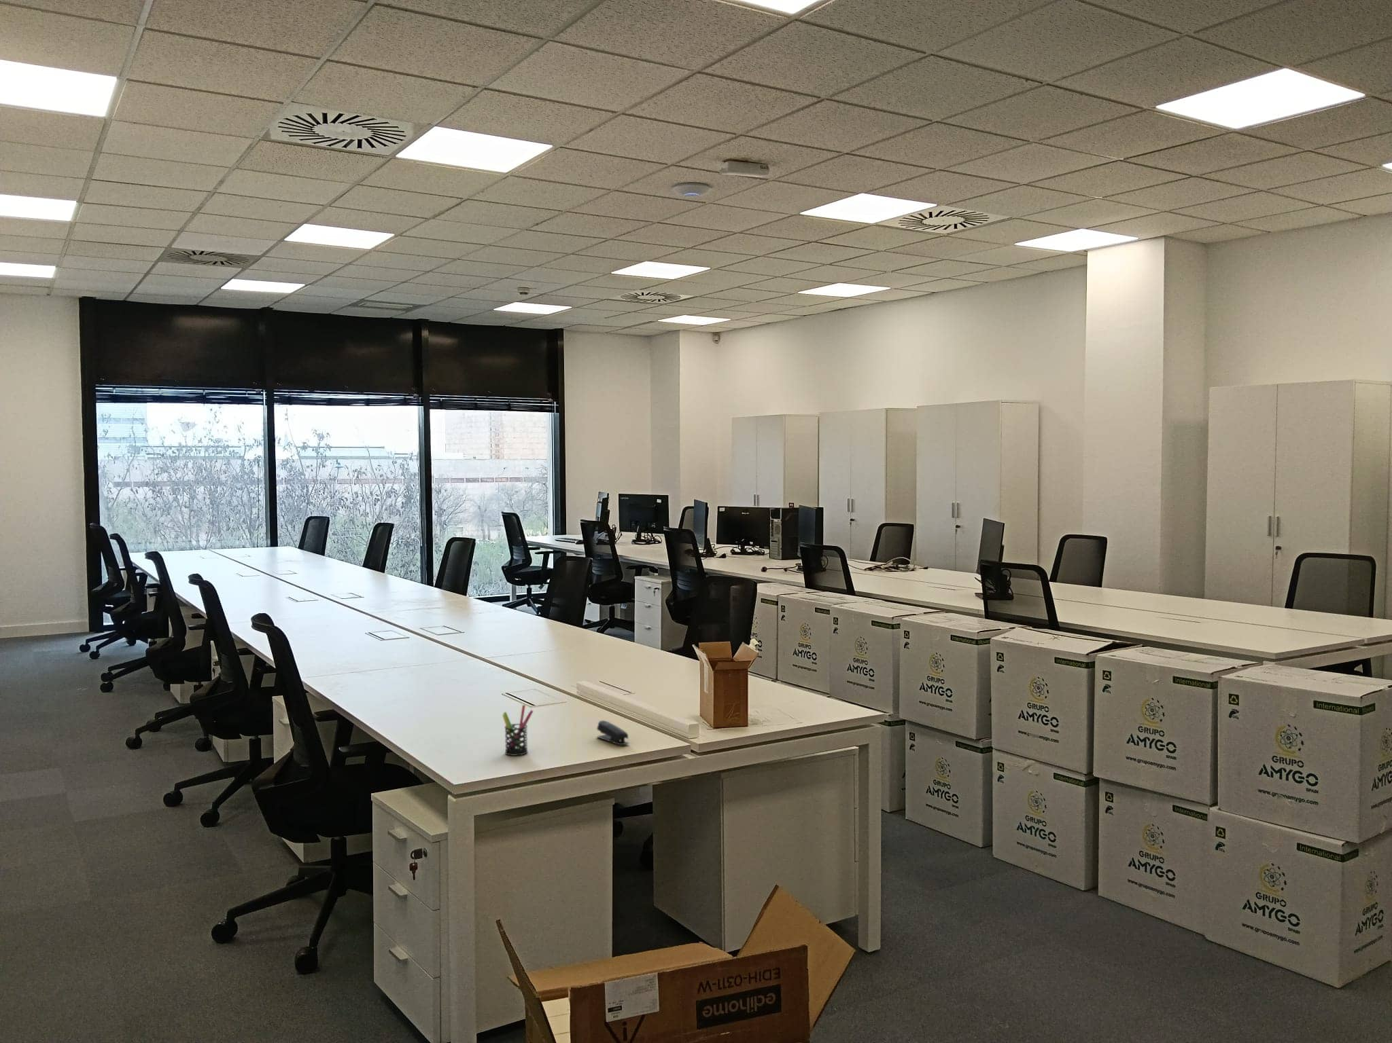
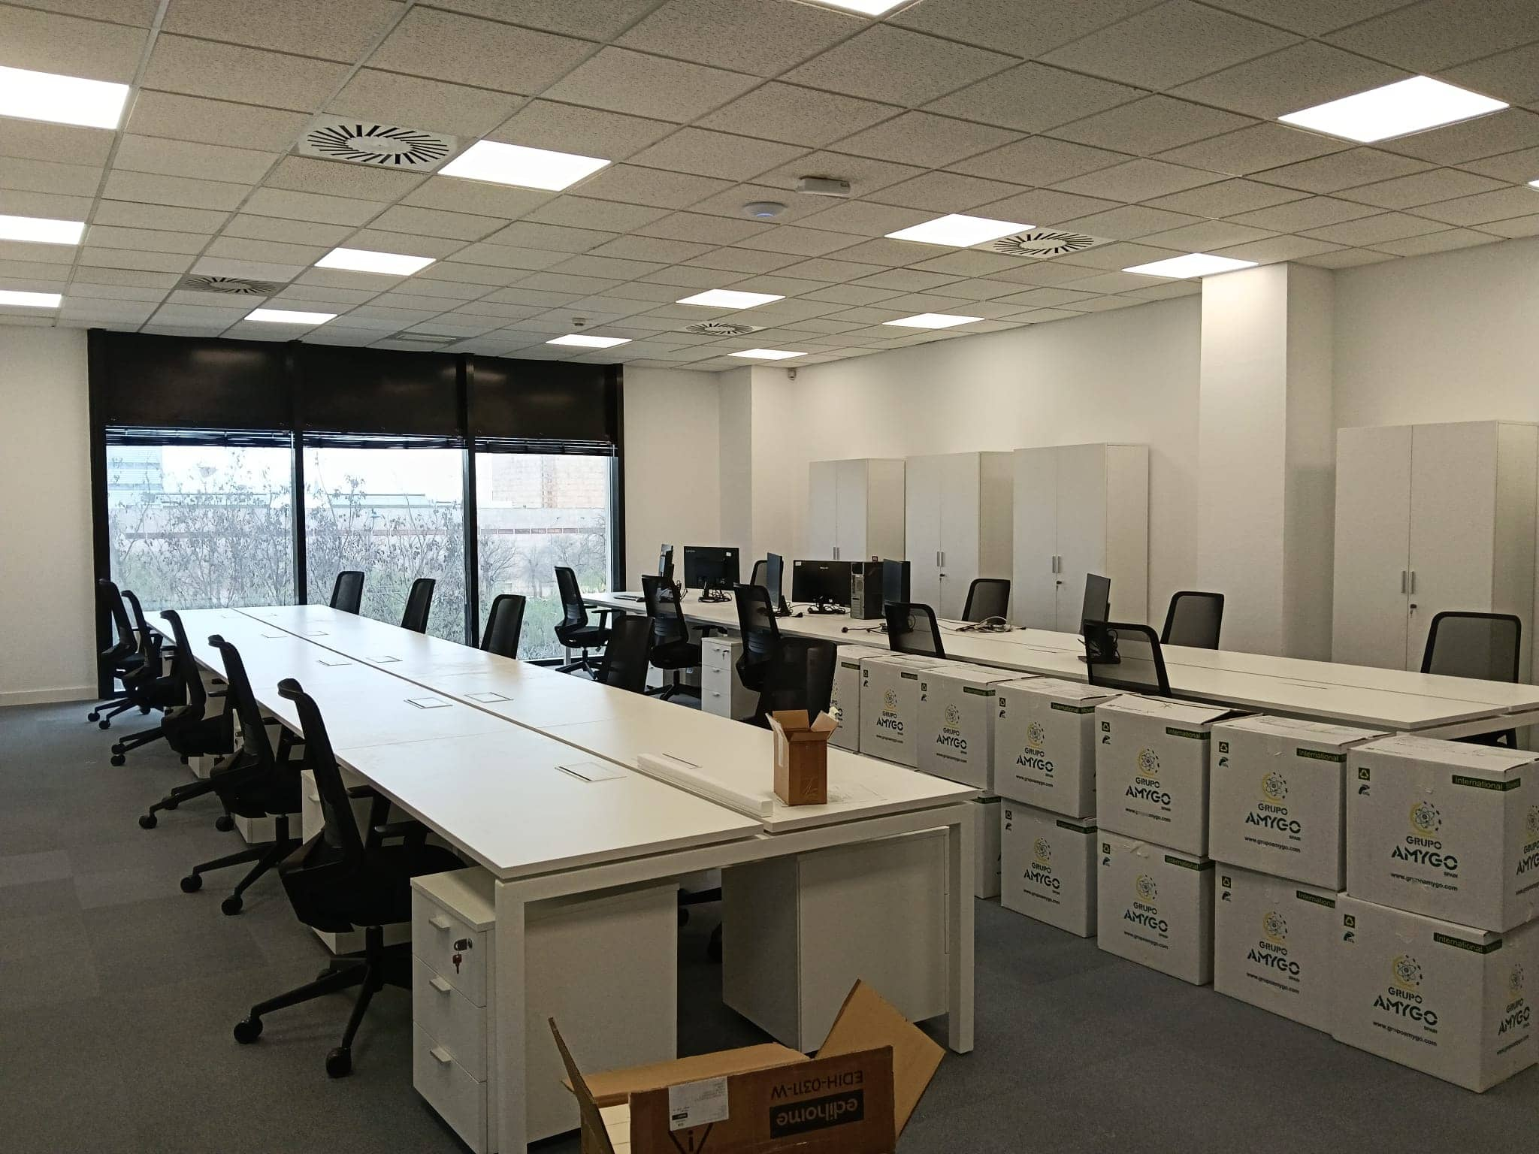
- pen holder (514, 729)
- stapler (613, 732)
